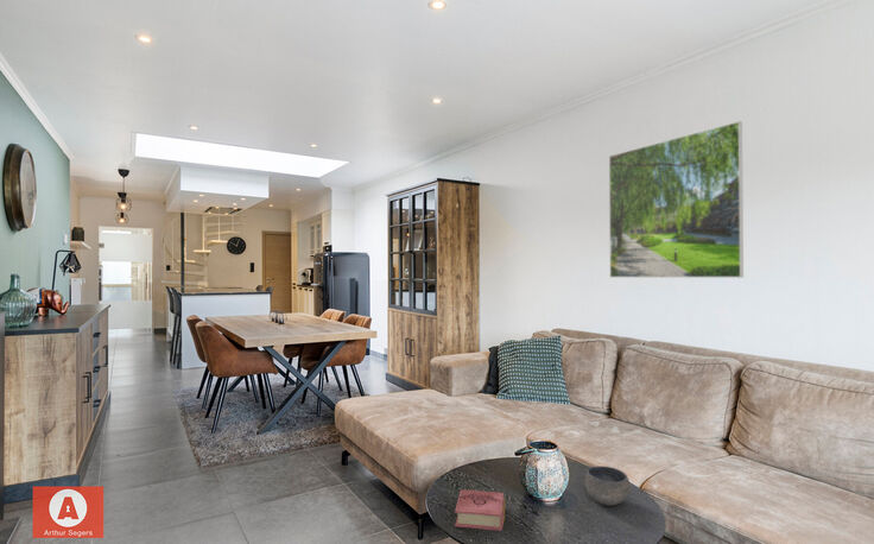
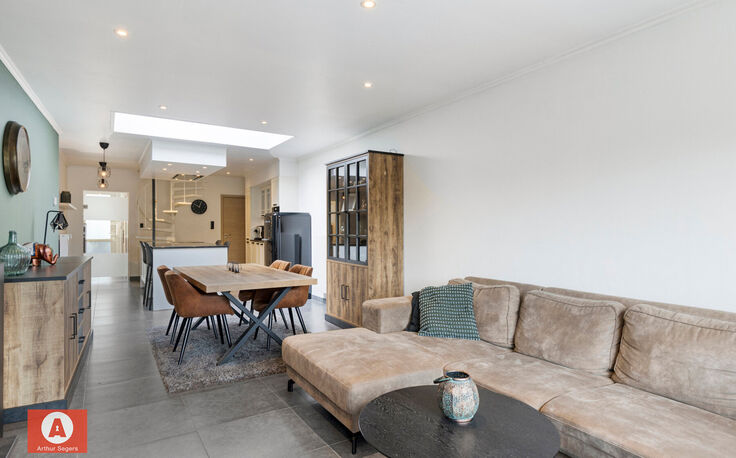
- bowl (607, 487)
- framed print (667, 209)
- book (481, 508)
